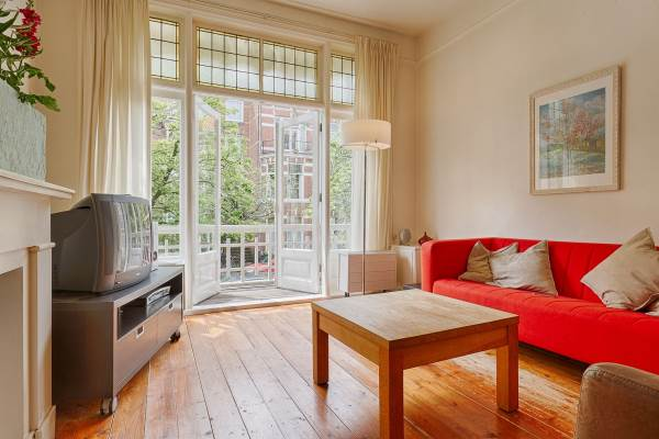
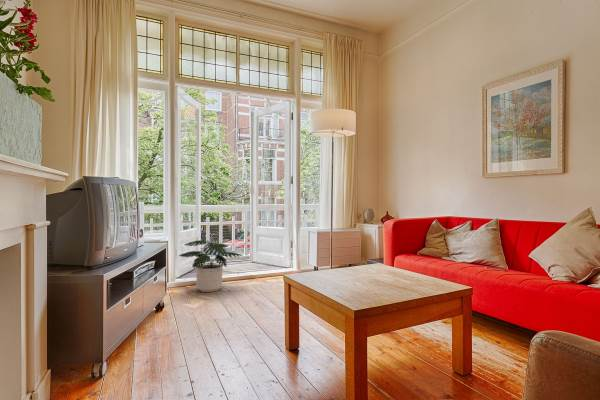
+ potted plant (211, 265)
